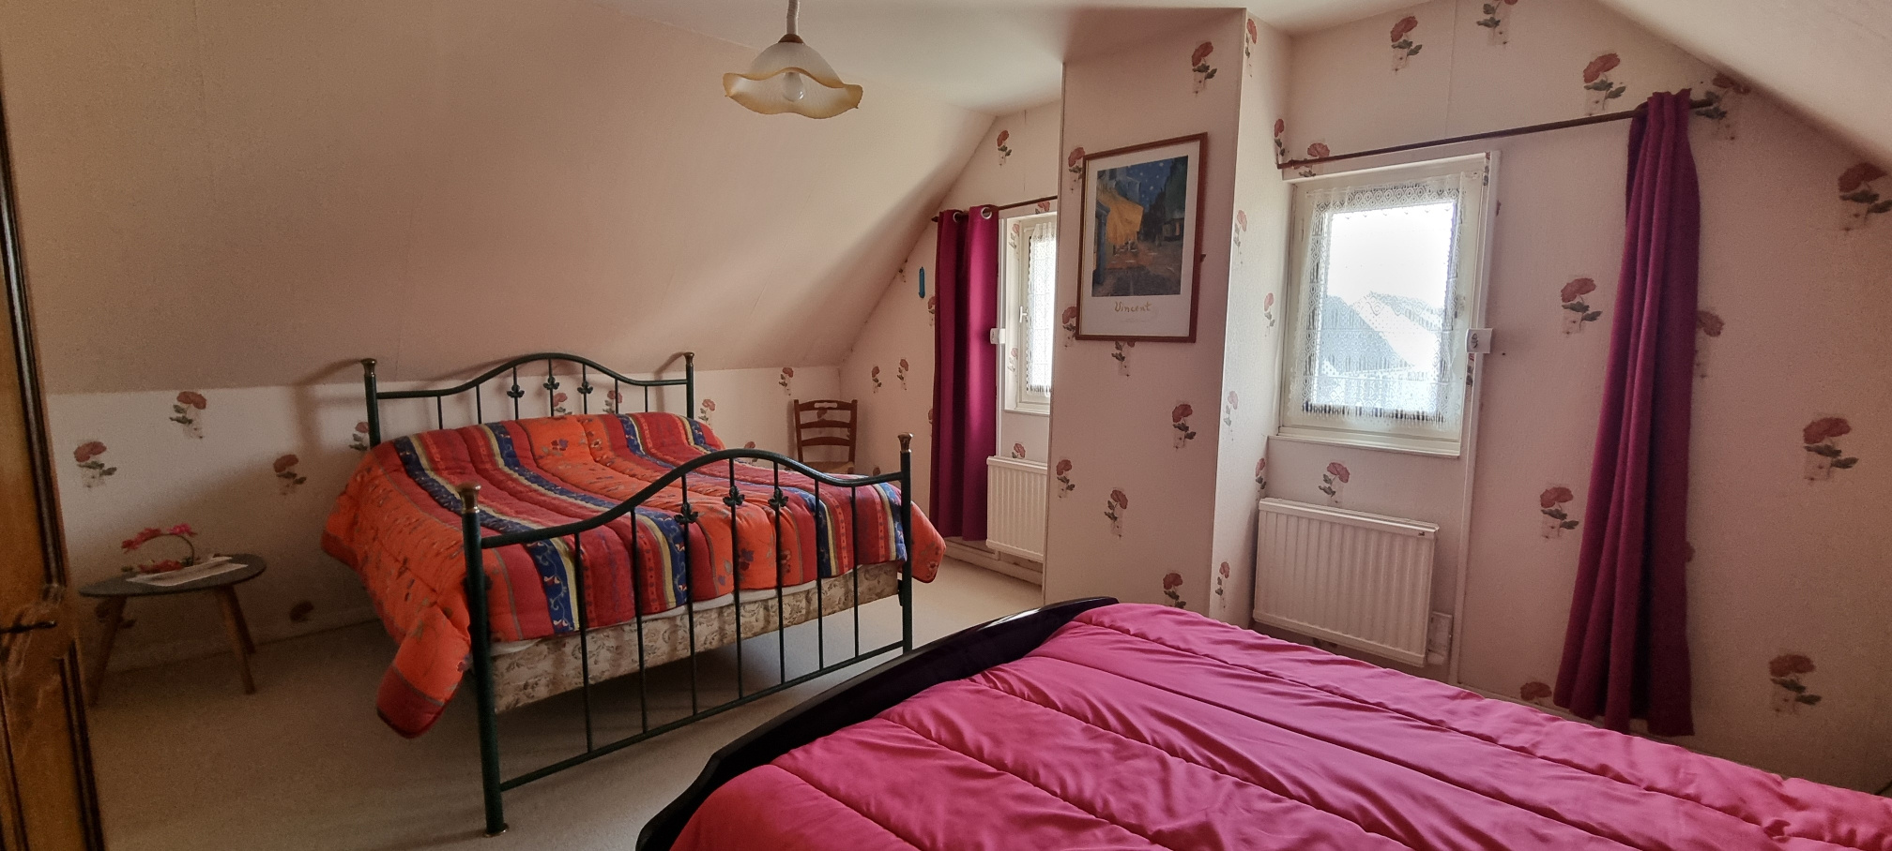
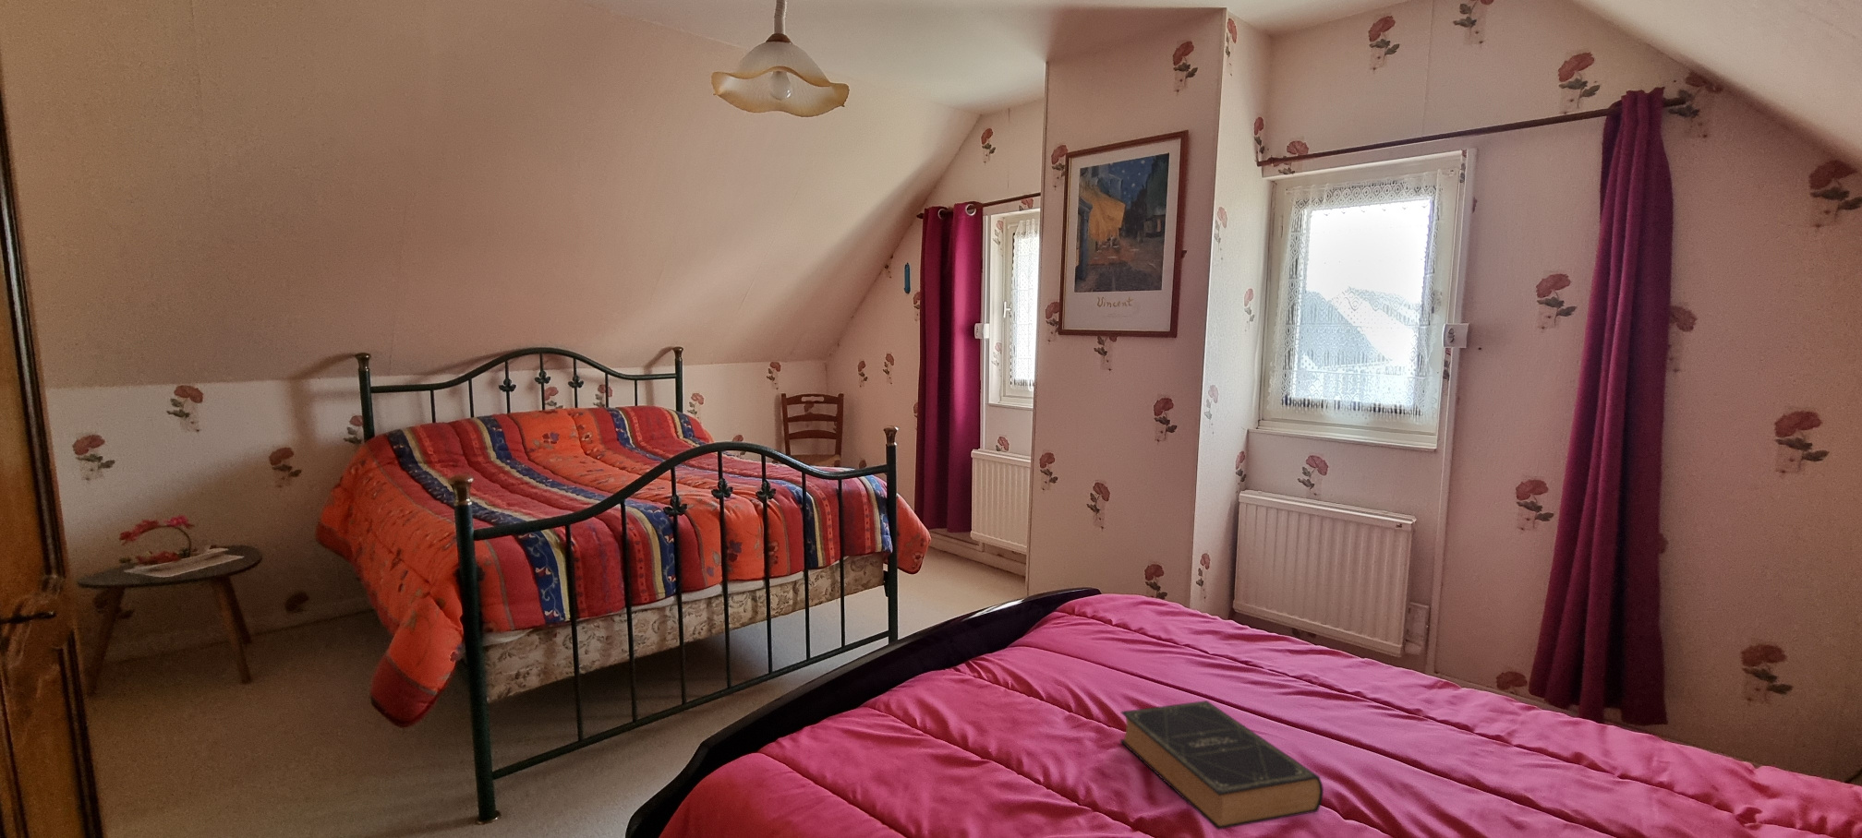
+ book (1212, 757)
